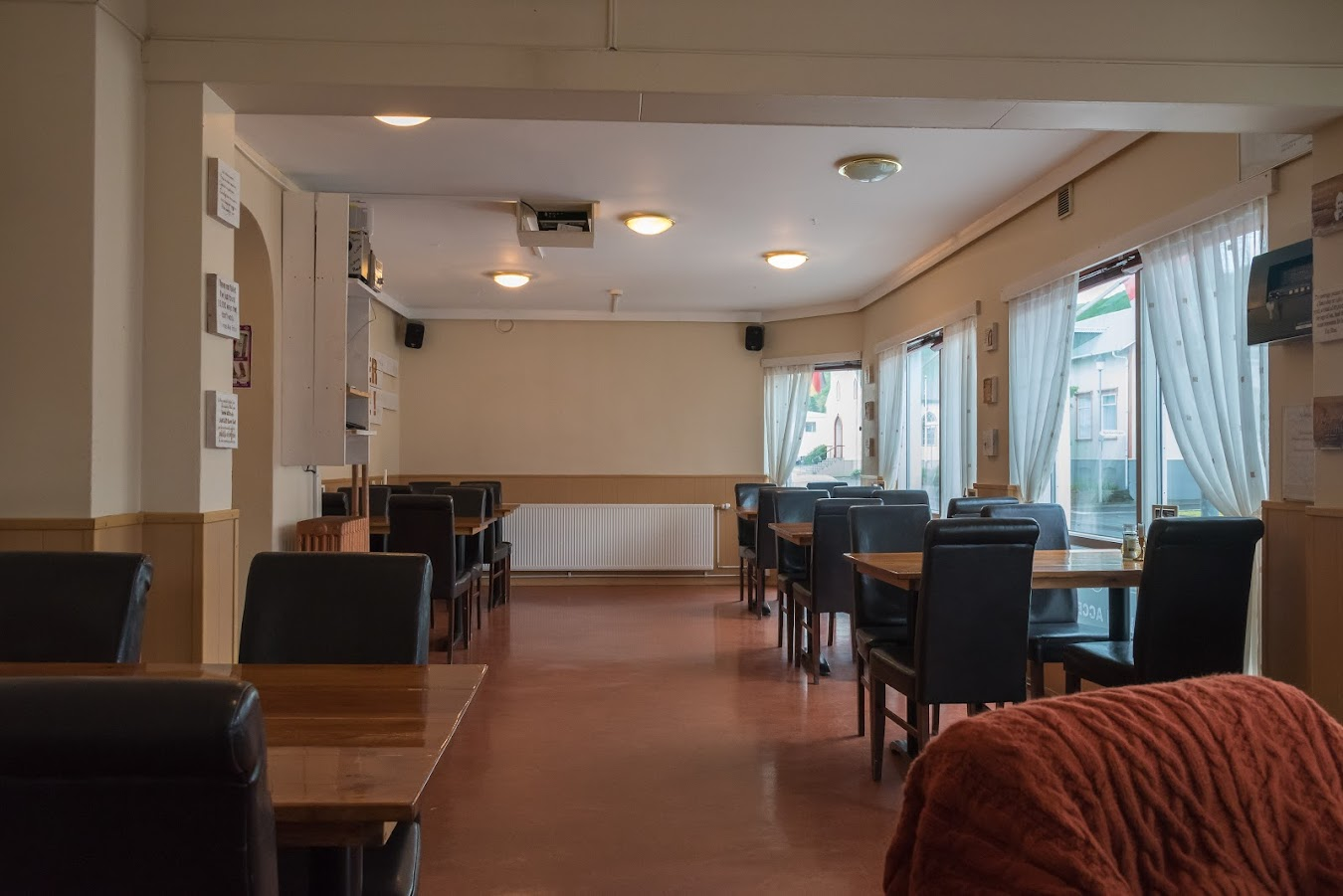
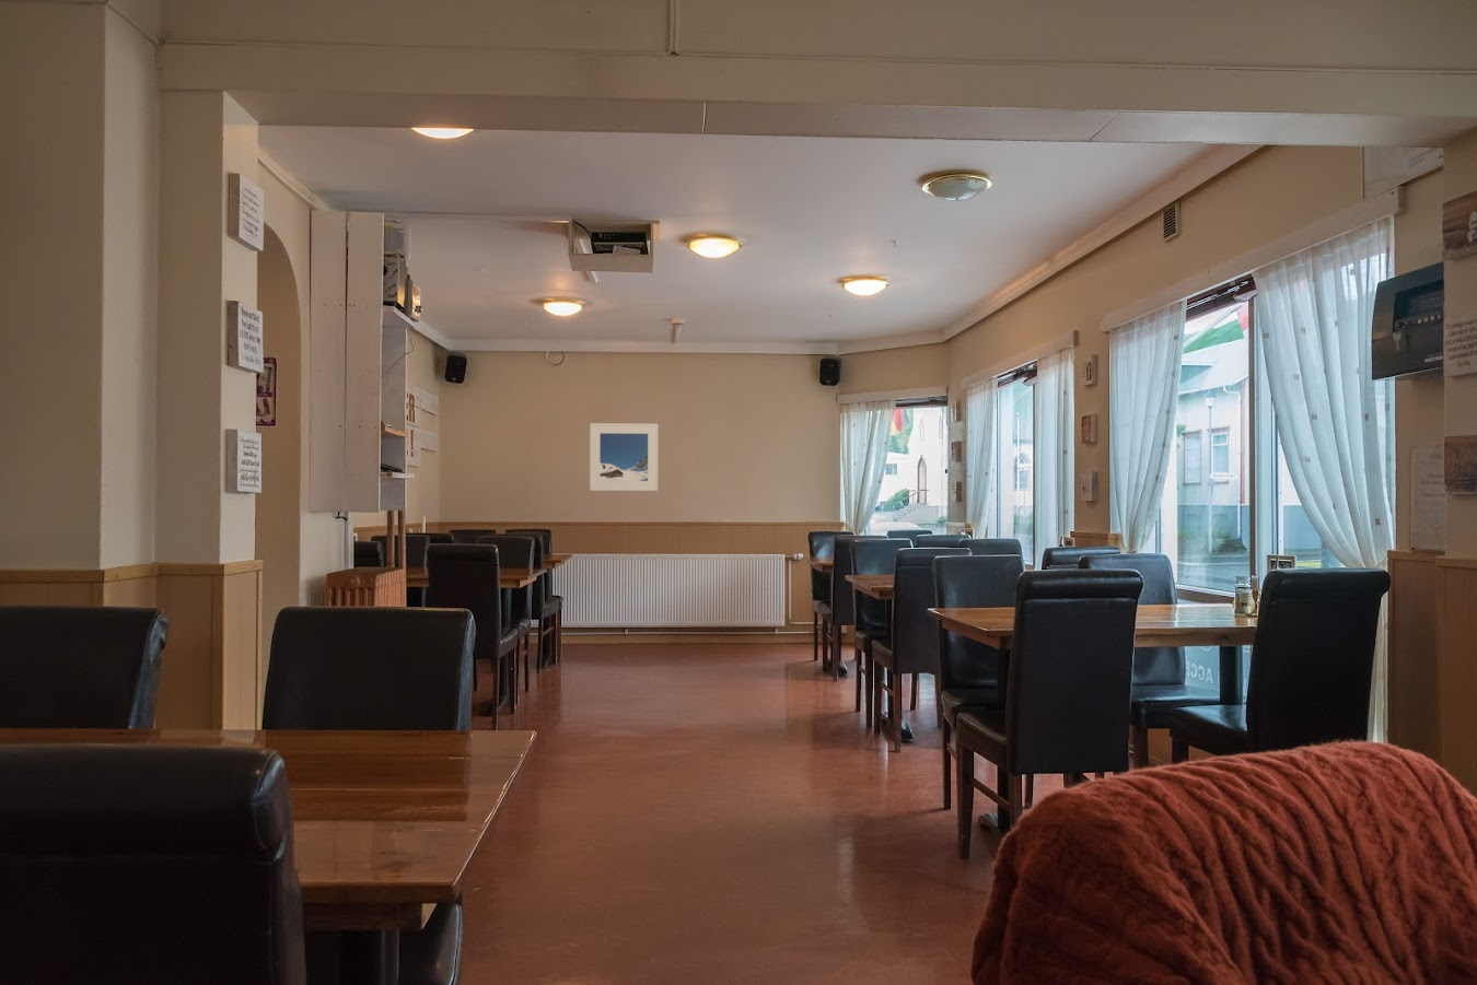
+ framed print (624, 457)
